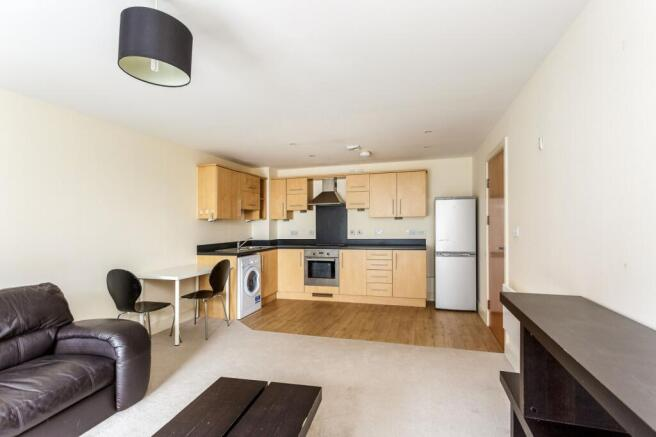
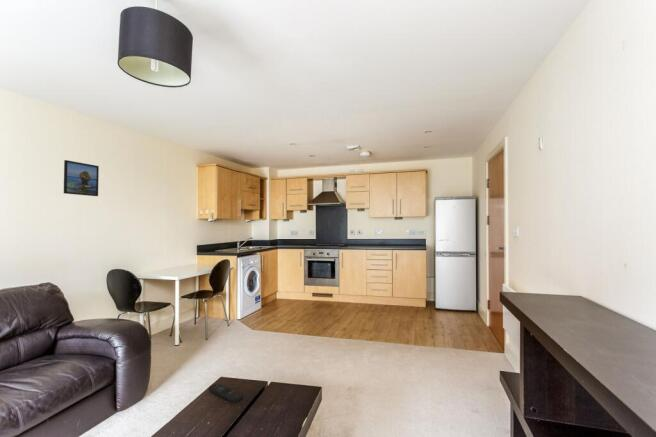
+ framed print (82, 179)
+ remote control (225, 392)
